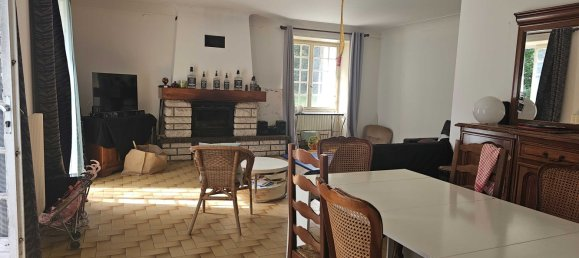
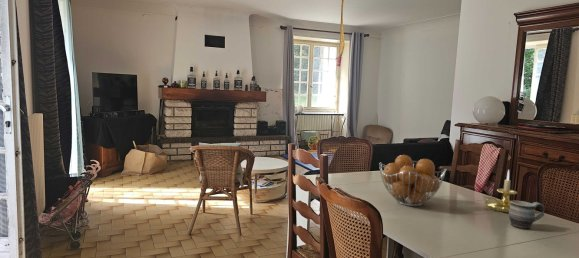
+ fruit basket (410, 179)
+ mug (525, 214)
+ candle holder (504, 189)
